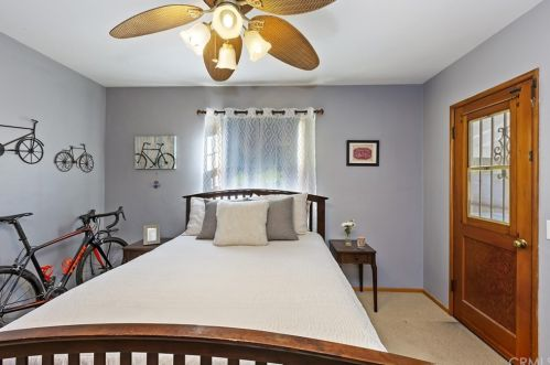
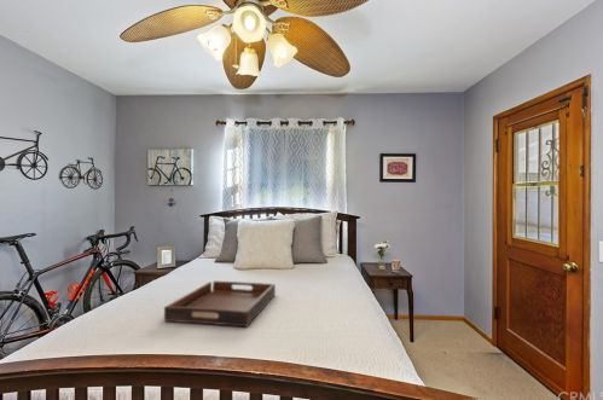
+ serving tray (226, 300)
